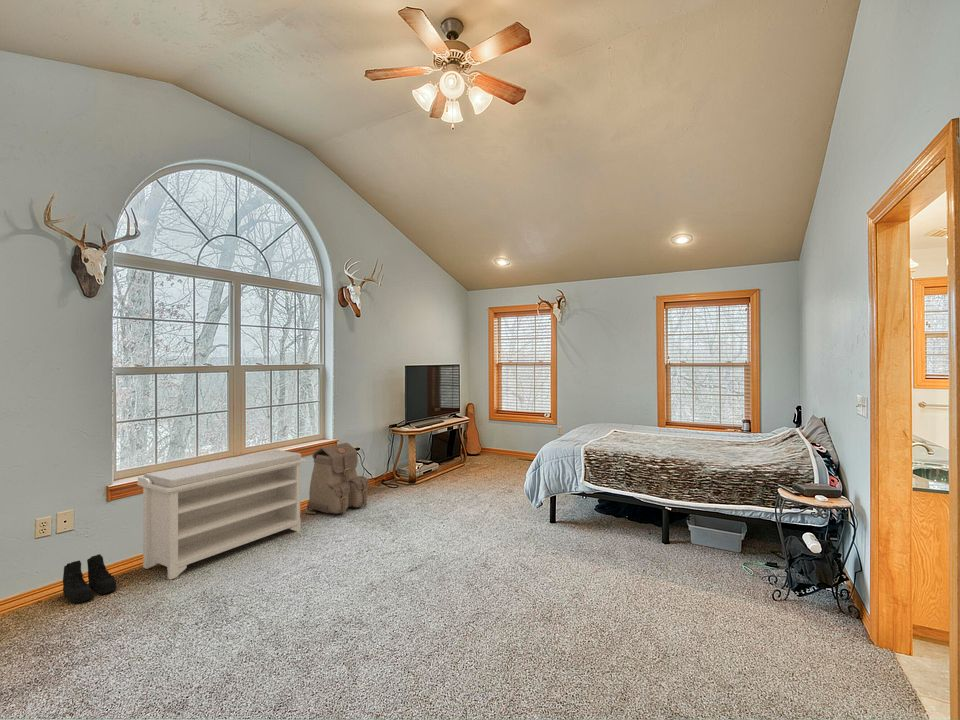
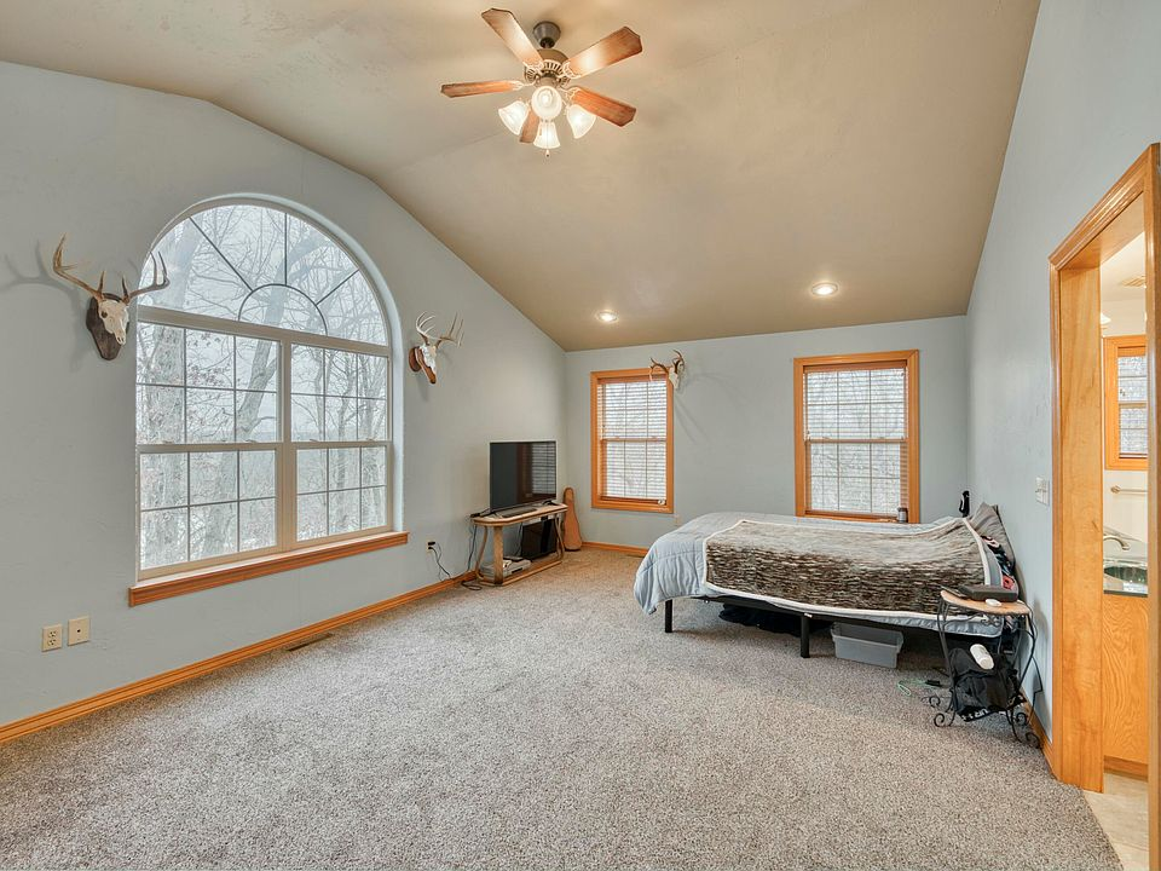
- boots (89, 575)
- bench (230, 504)
- backpack (336, 477)
